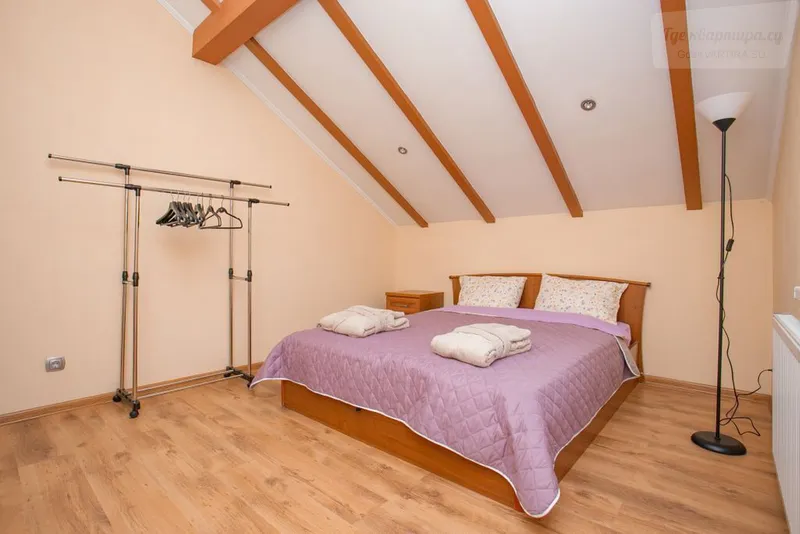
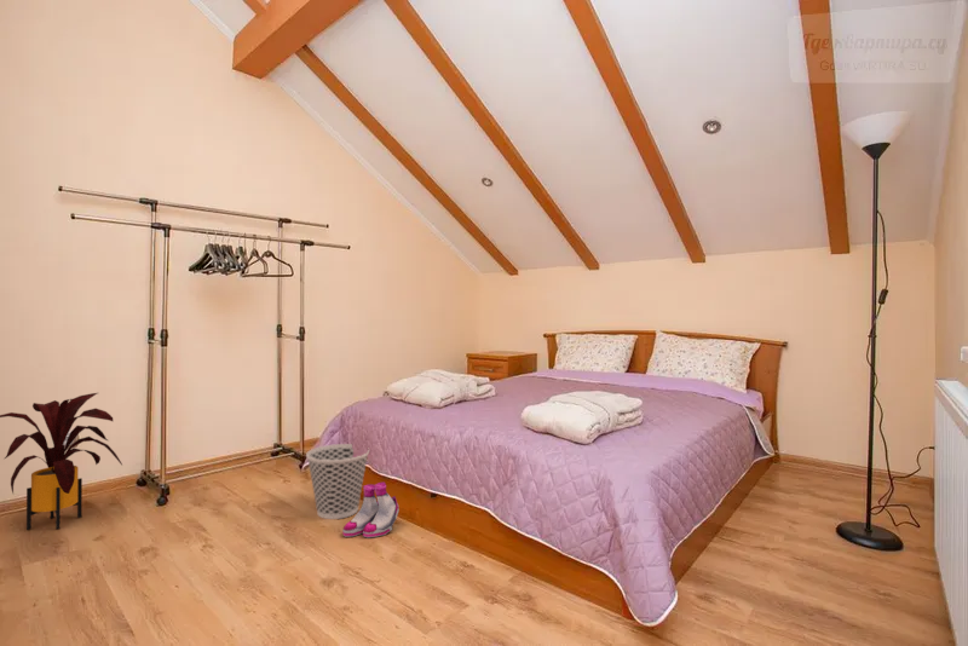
+ wastebasket (338, 480)
+ house plant (51, 460)
+ boots (371, 506)
